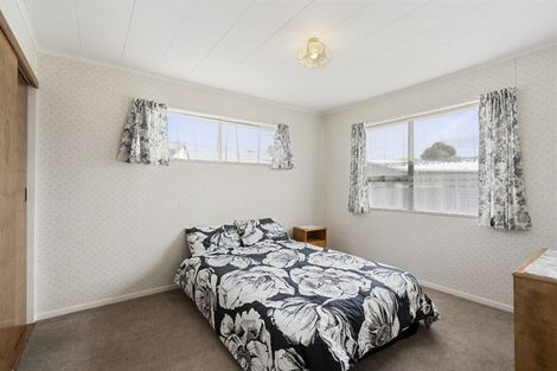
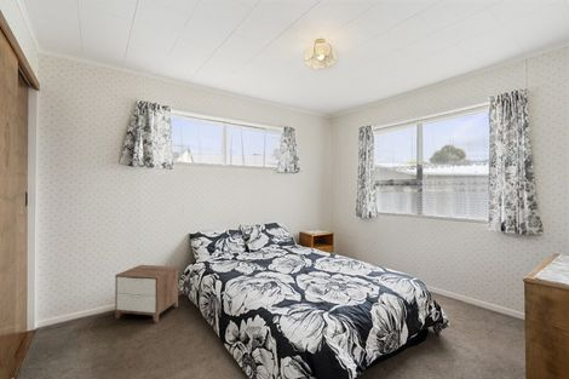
+ nightstand (148, 291)
